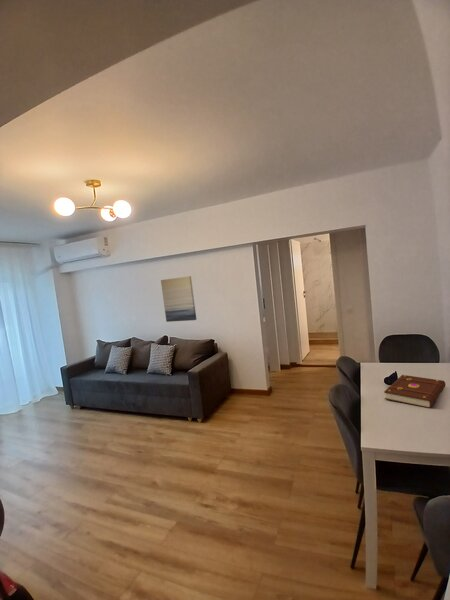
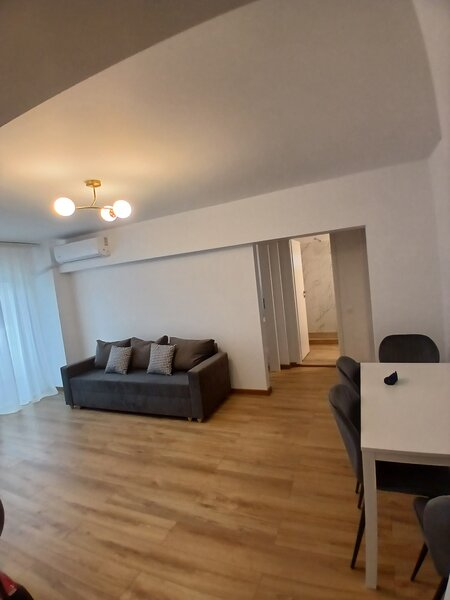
- wall art (178, 299)
- book (415, 389)
